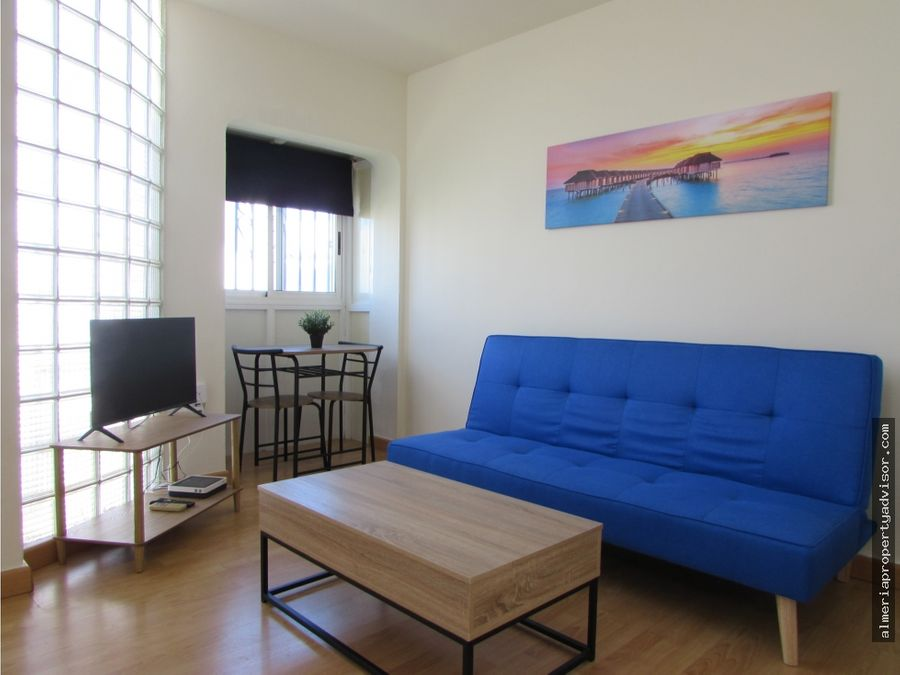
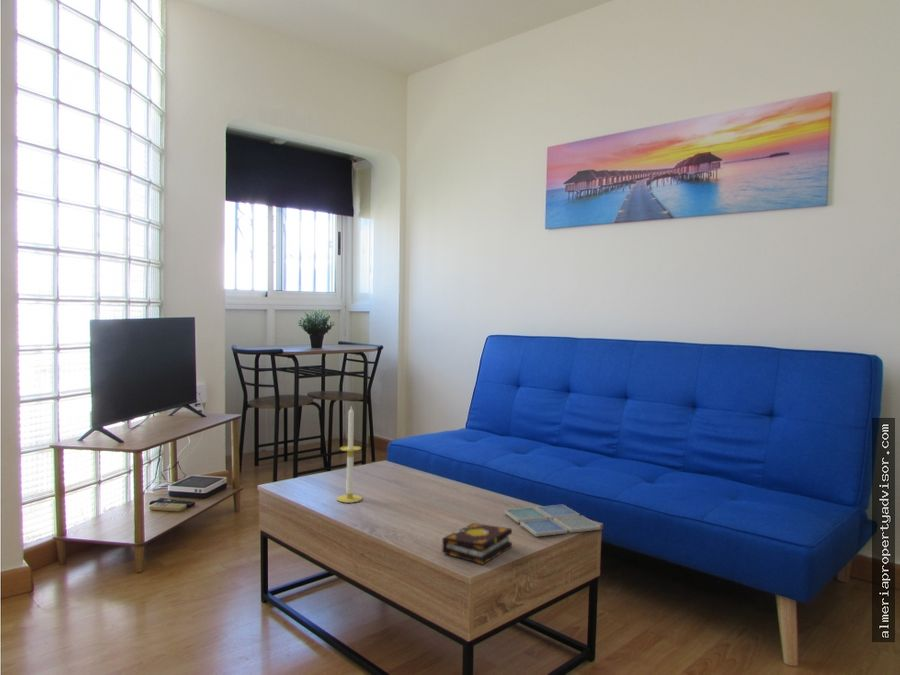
+ book (477, 540)
+ candle (350, 452)
+ drink coaster (550, 519)
